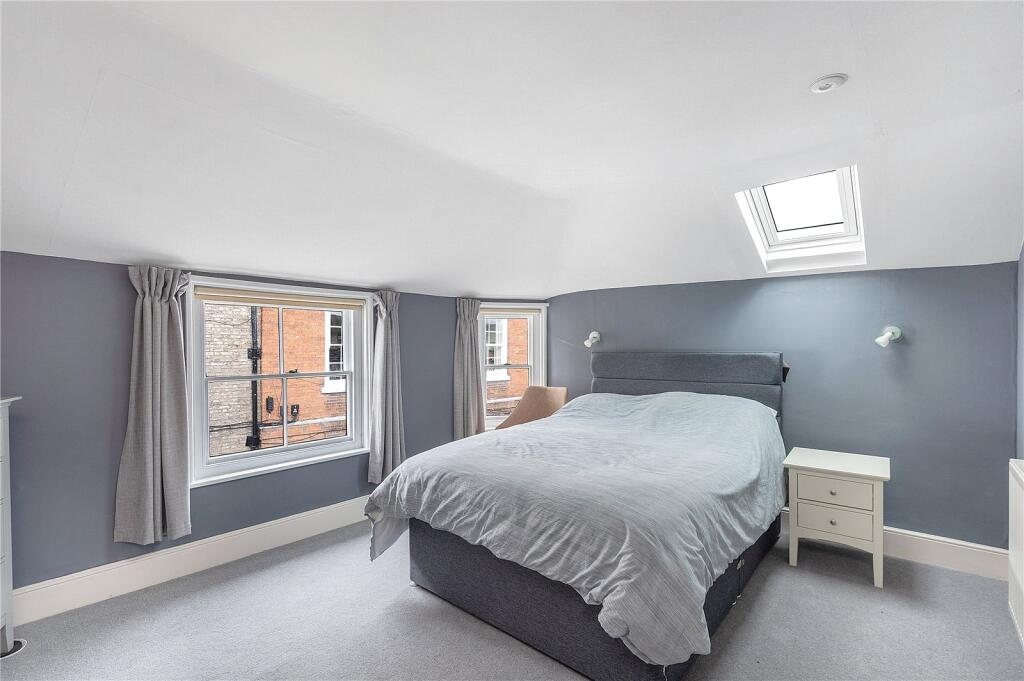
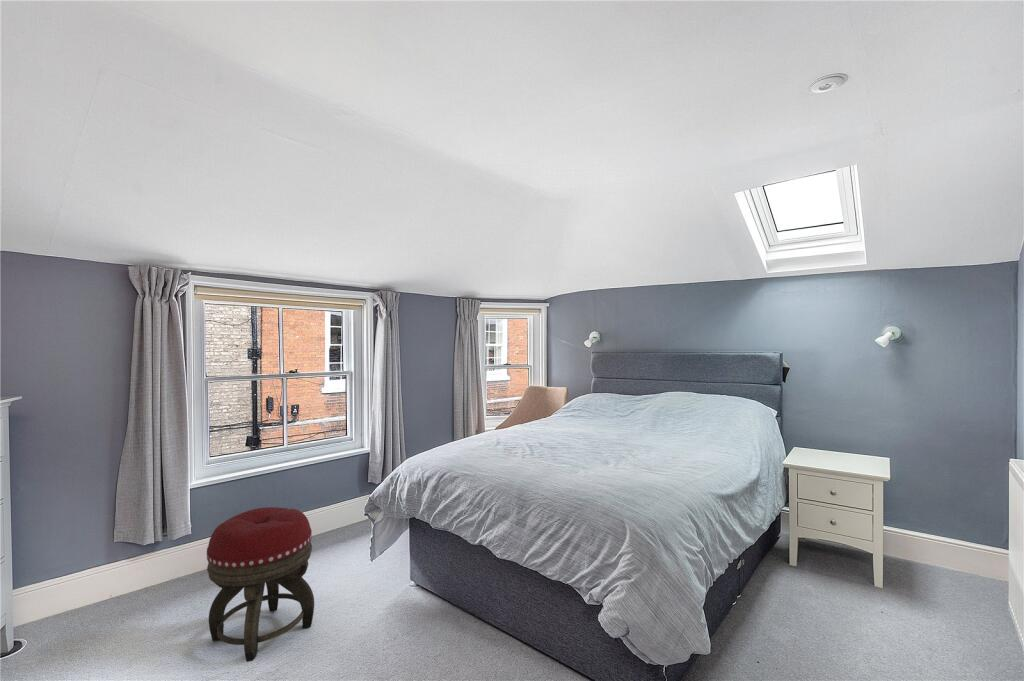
+ footstool (262, 574)
